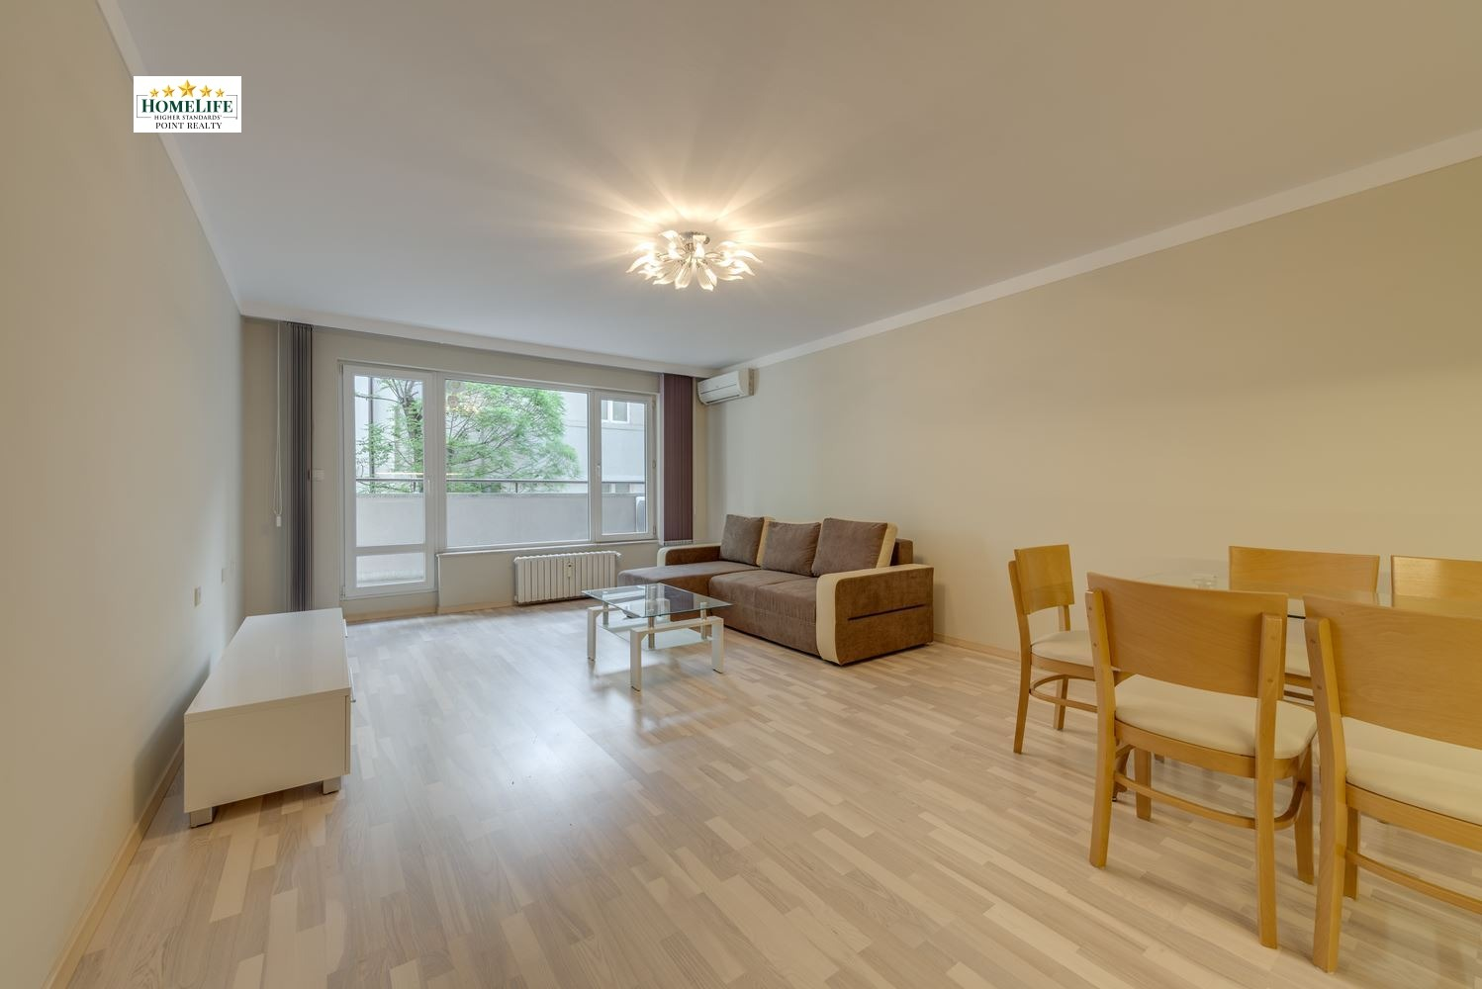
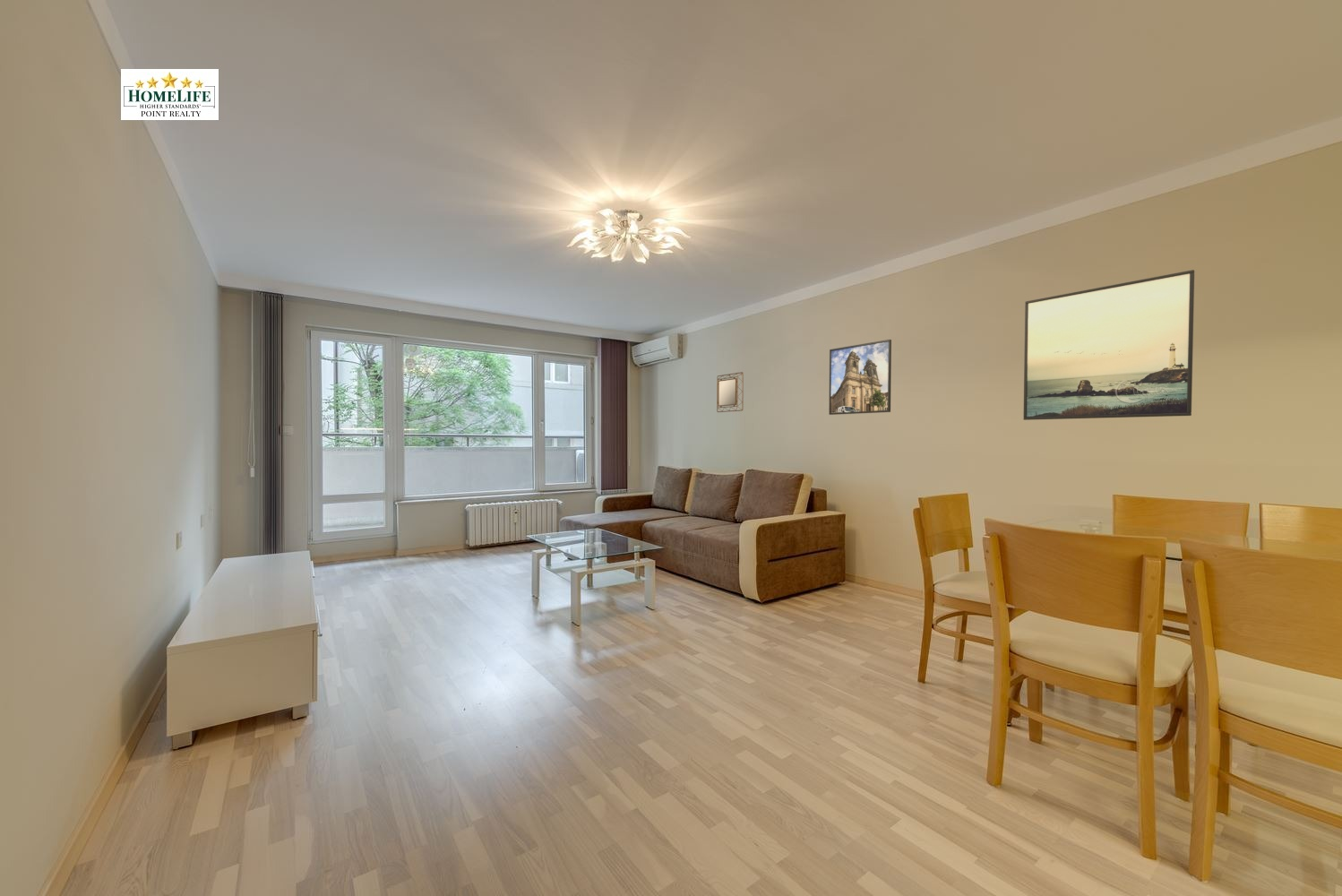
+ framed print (858, 379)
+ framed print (1099, 352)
+ home mirror (728, 392)
